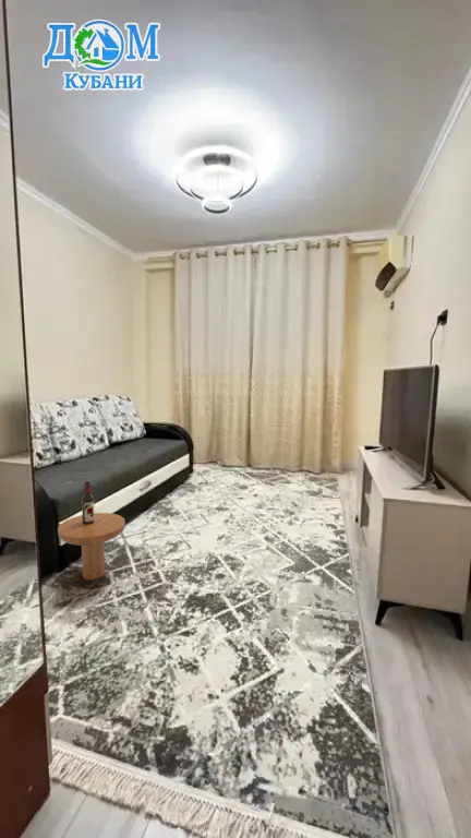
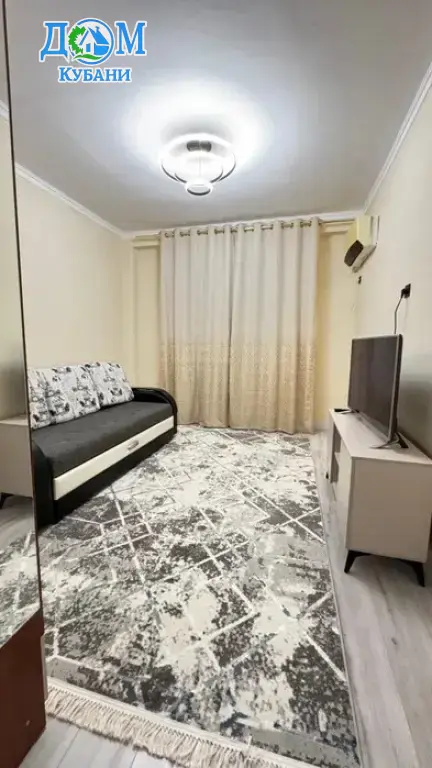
- side table (92, 529)
